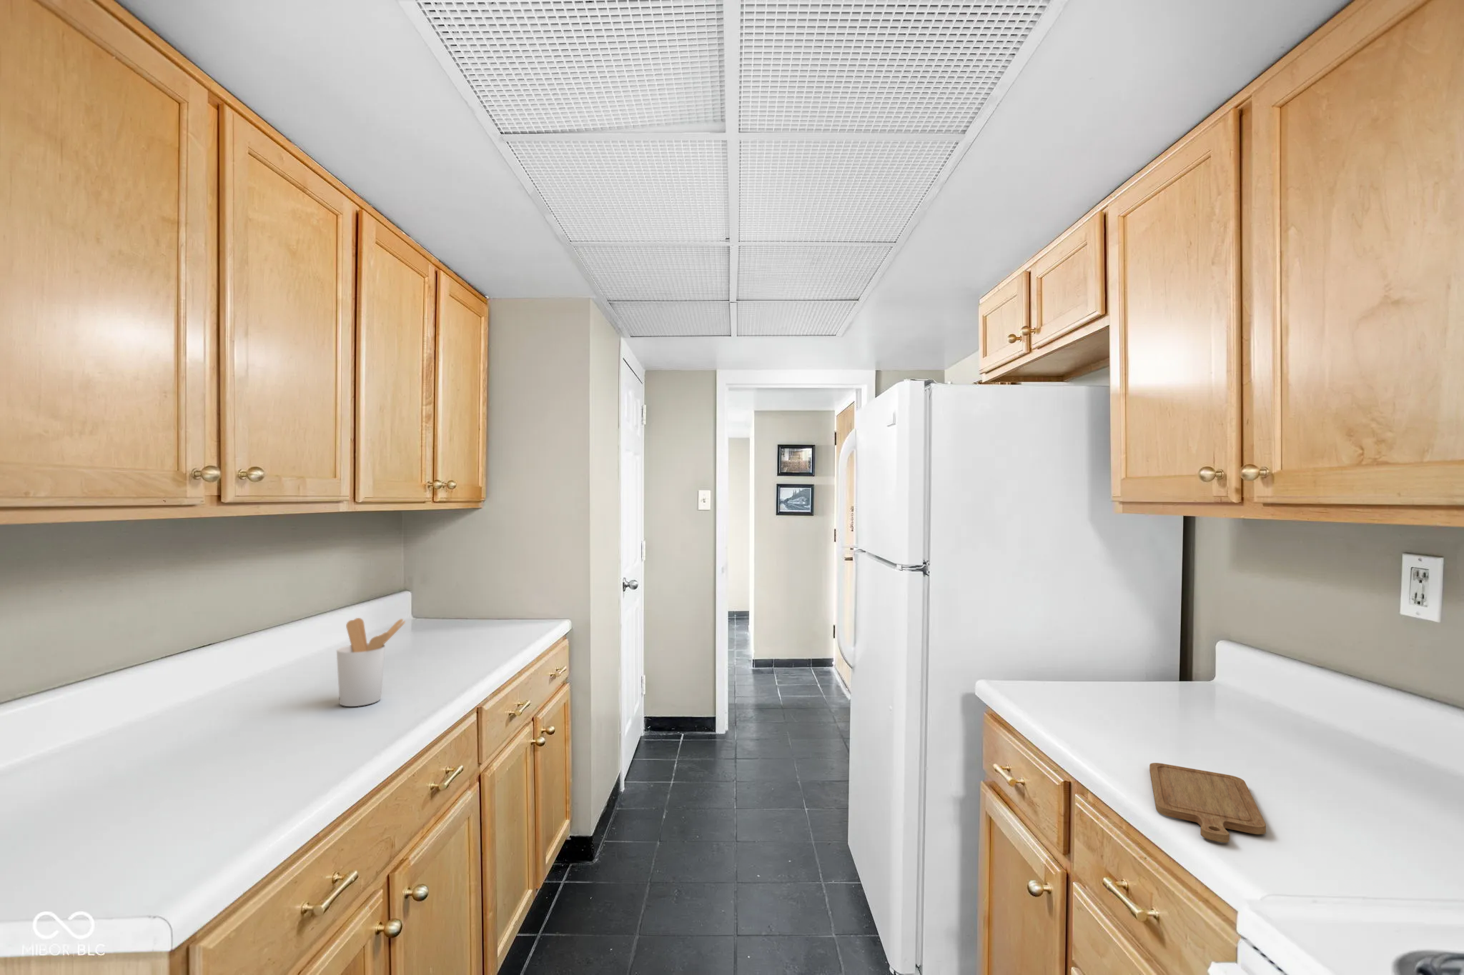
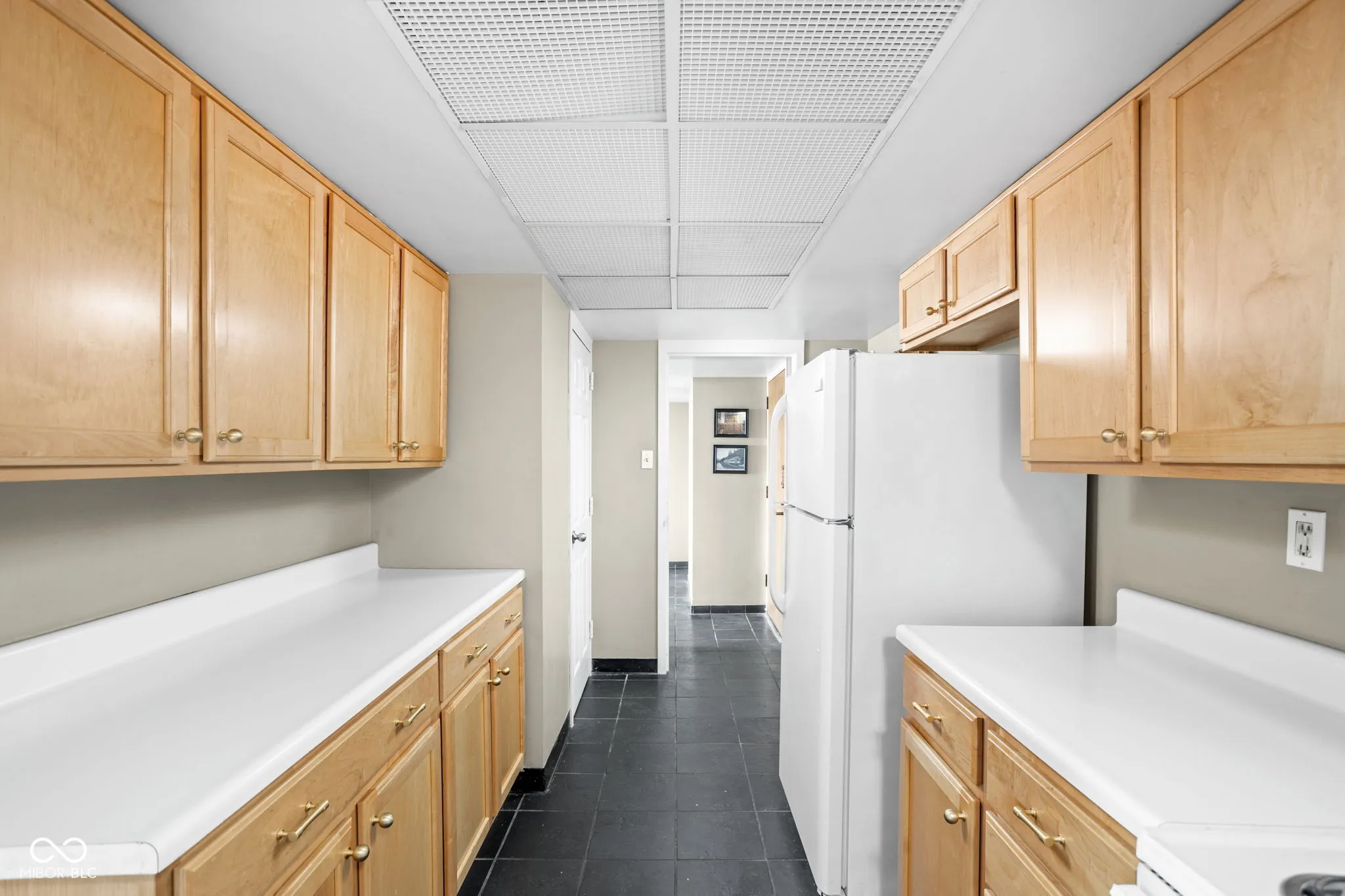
- chopping board (1204, 801)
- utensil holder (373, 658)
